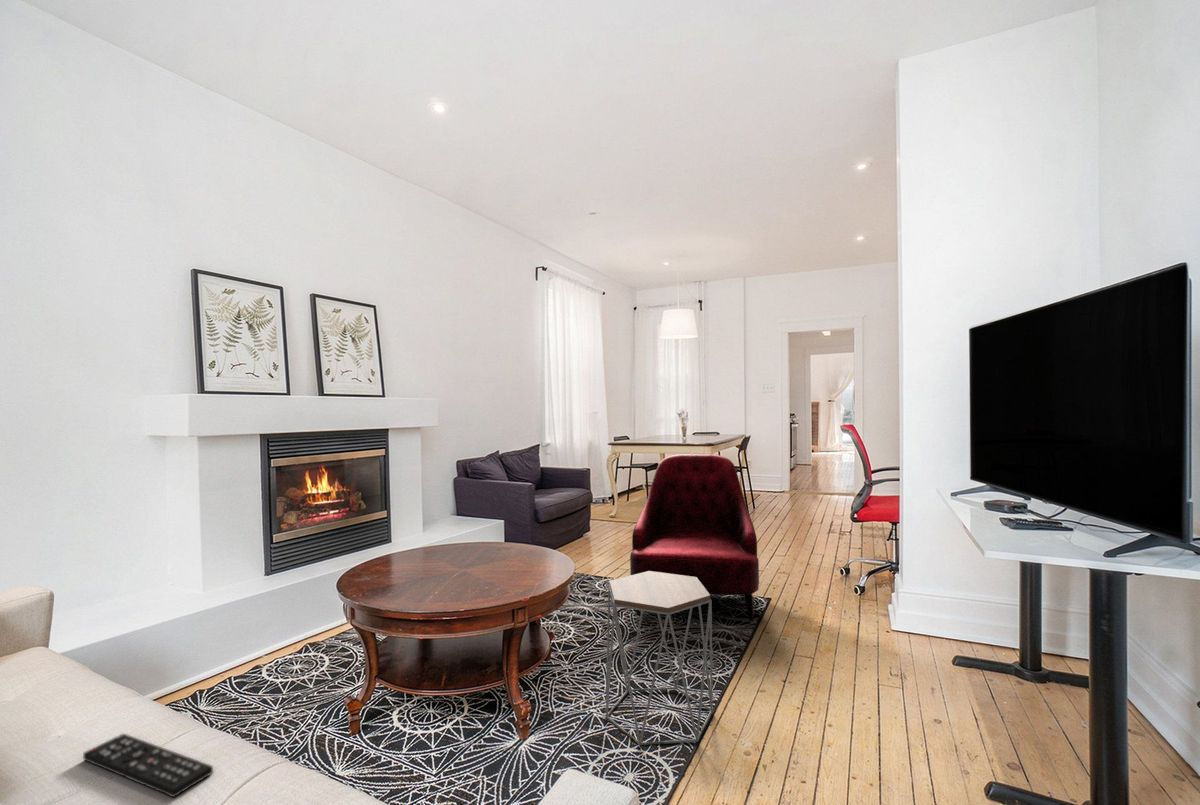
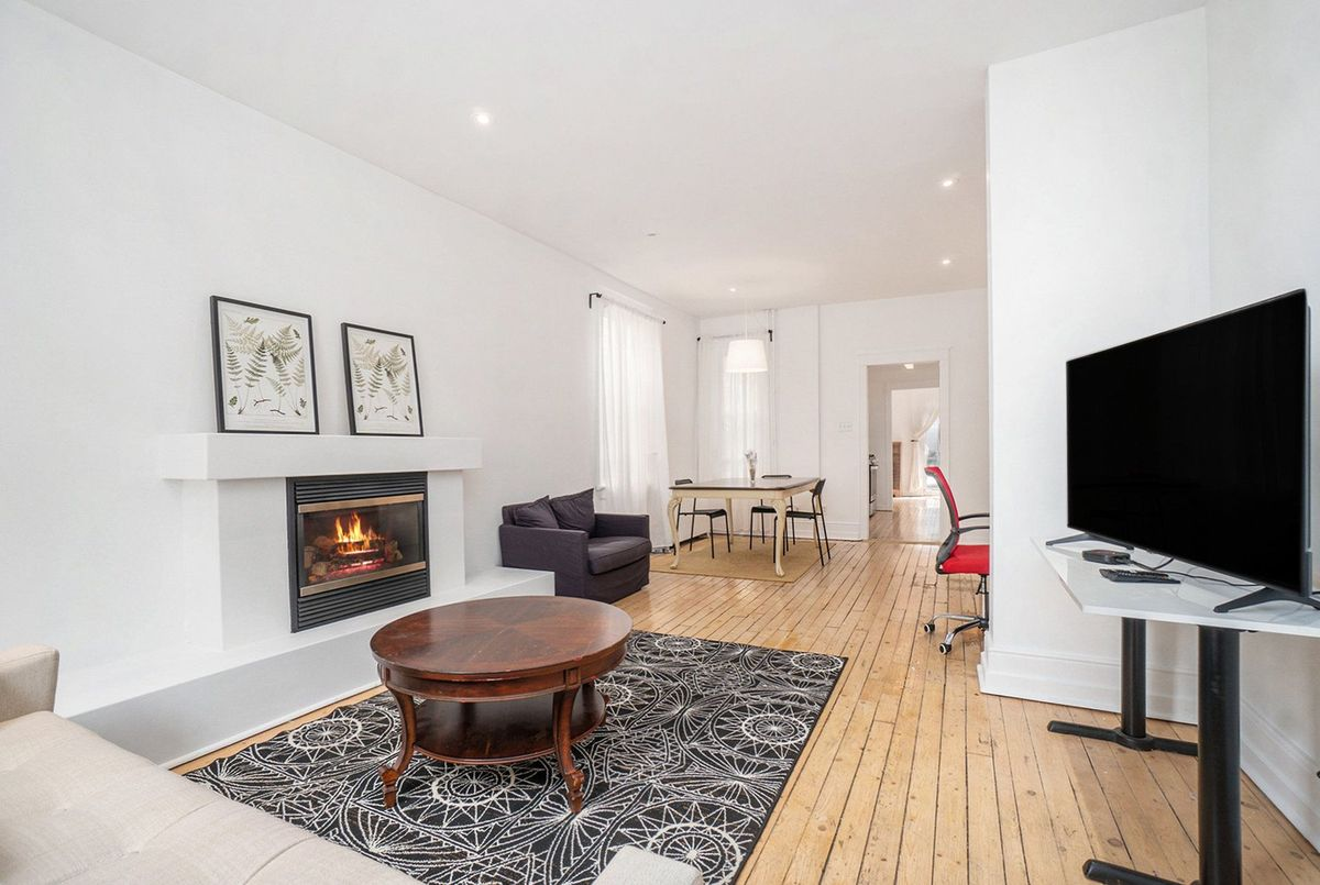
- side table (659, 651)
- armchair (694, 528)
- remote control (146, 761)
